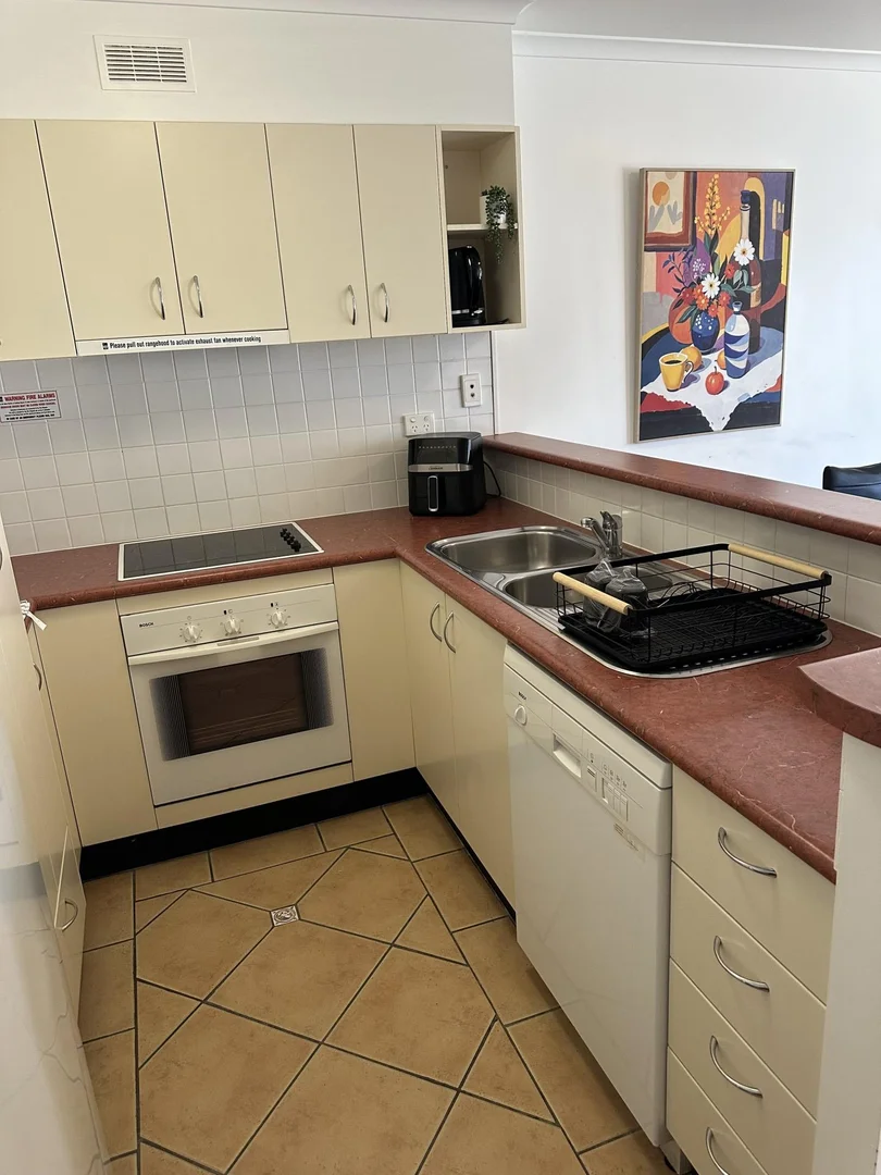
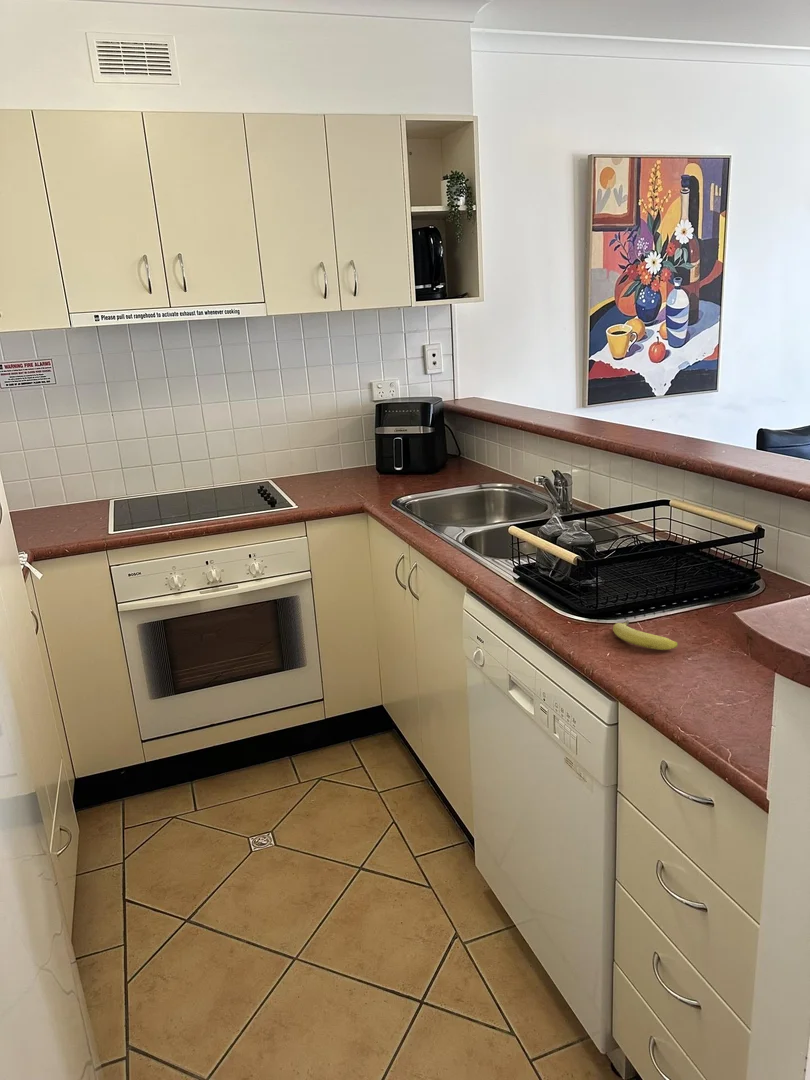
+ fruit (638, 632)
